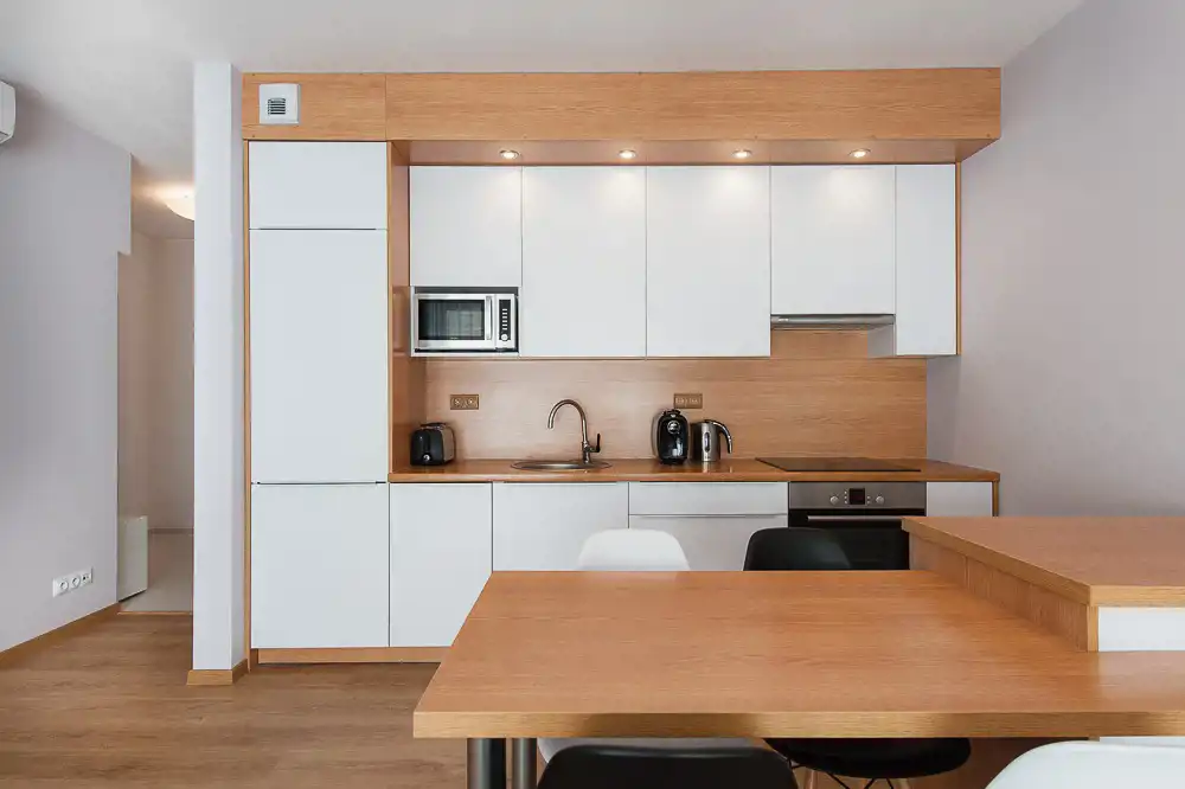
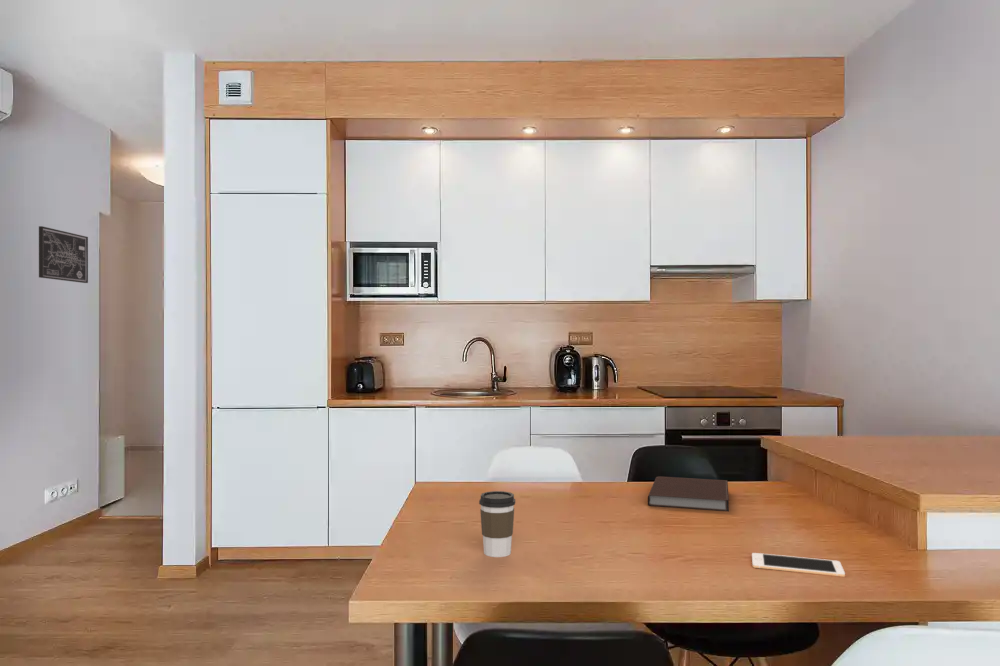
+ wall art (64, 256)
+ cell phone (796, 564)
+ notebook (689, 492)
+ coffee cup (497, 523)
